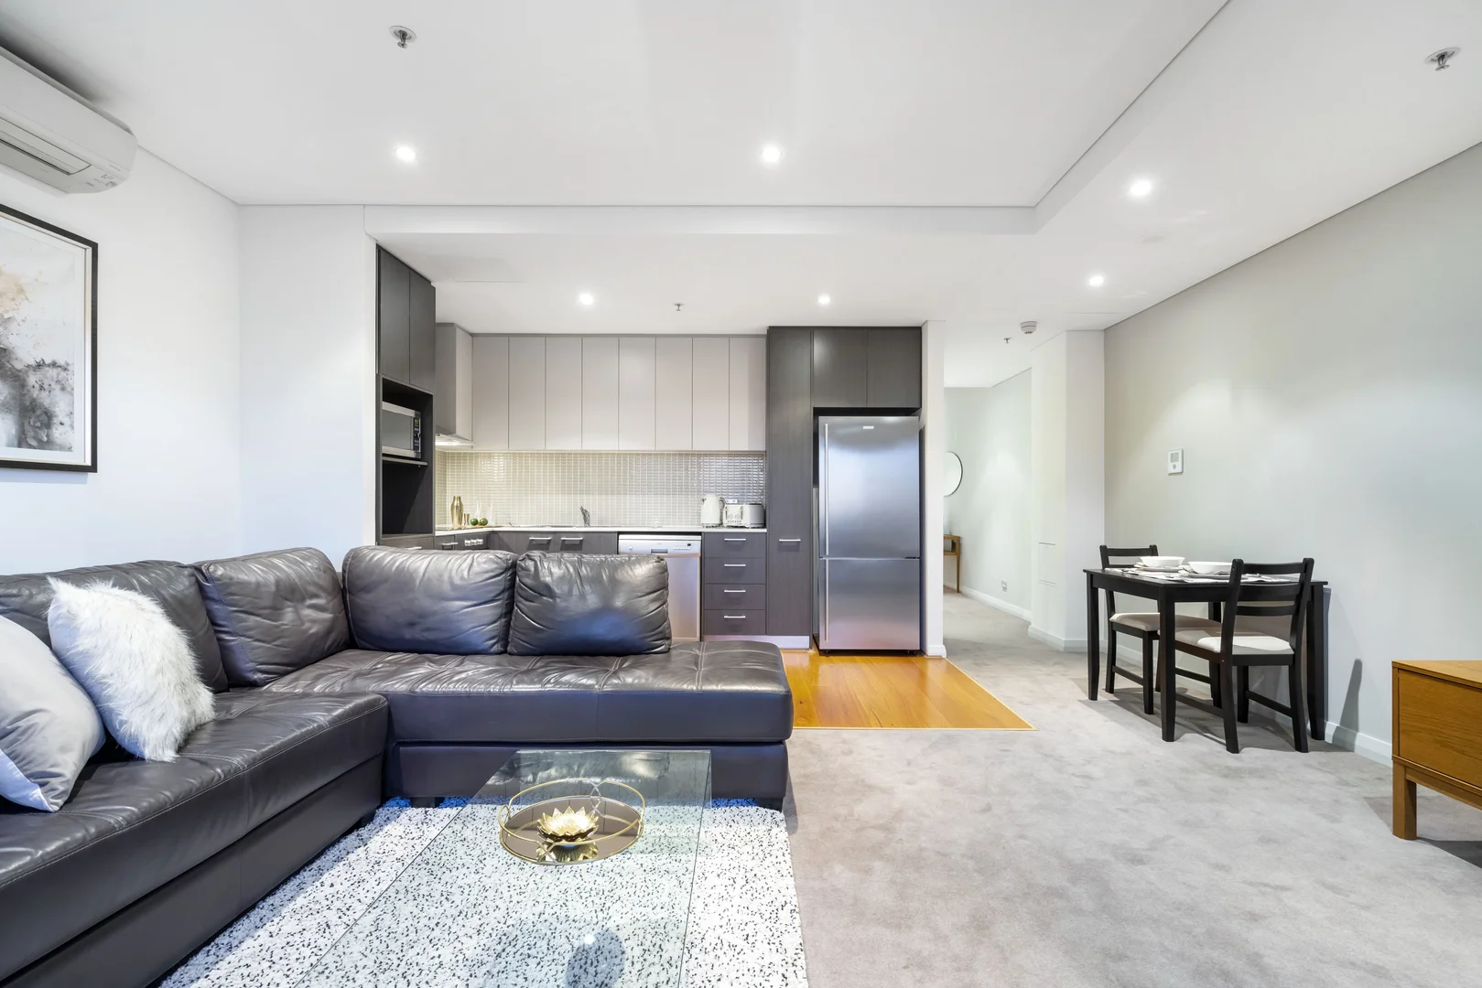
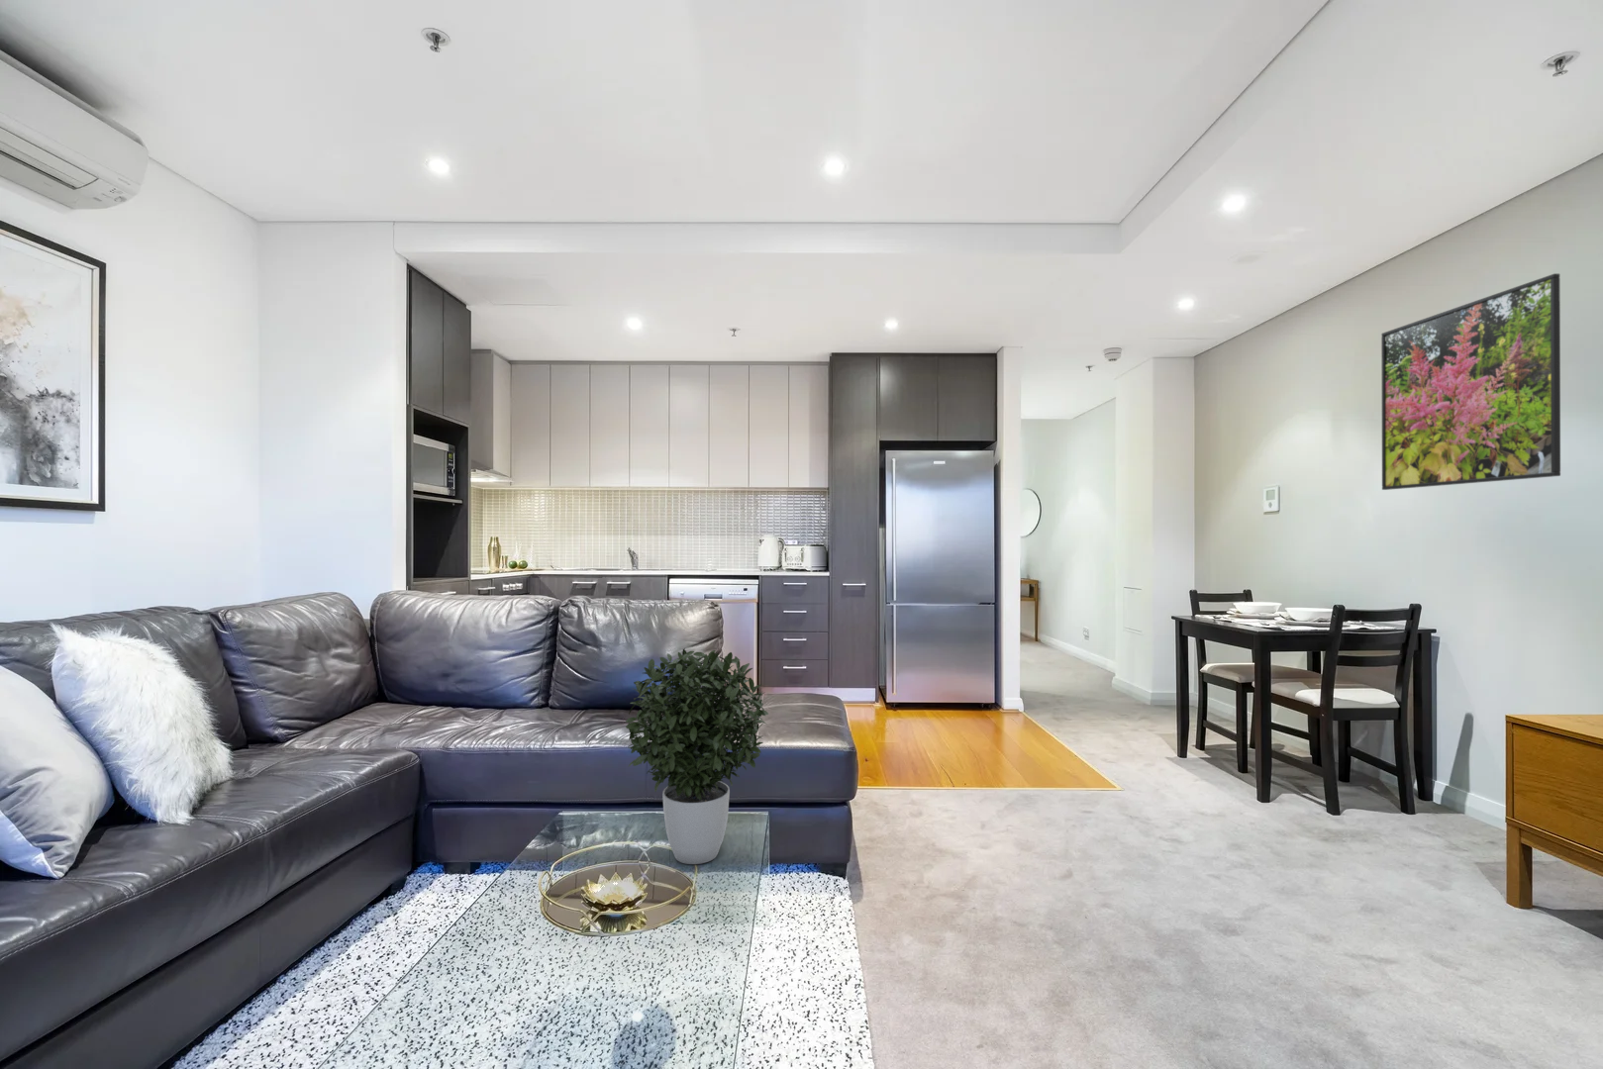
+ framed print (1460, 395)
+ potted plant (698, 752)
